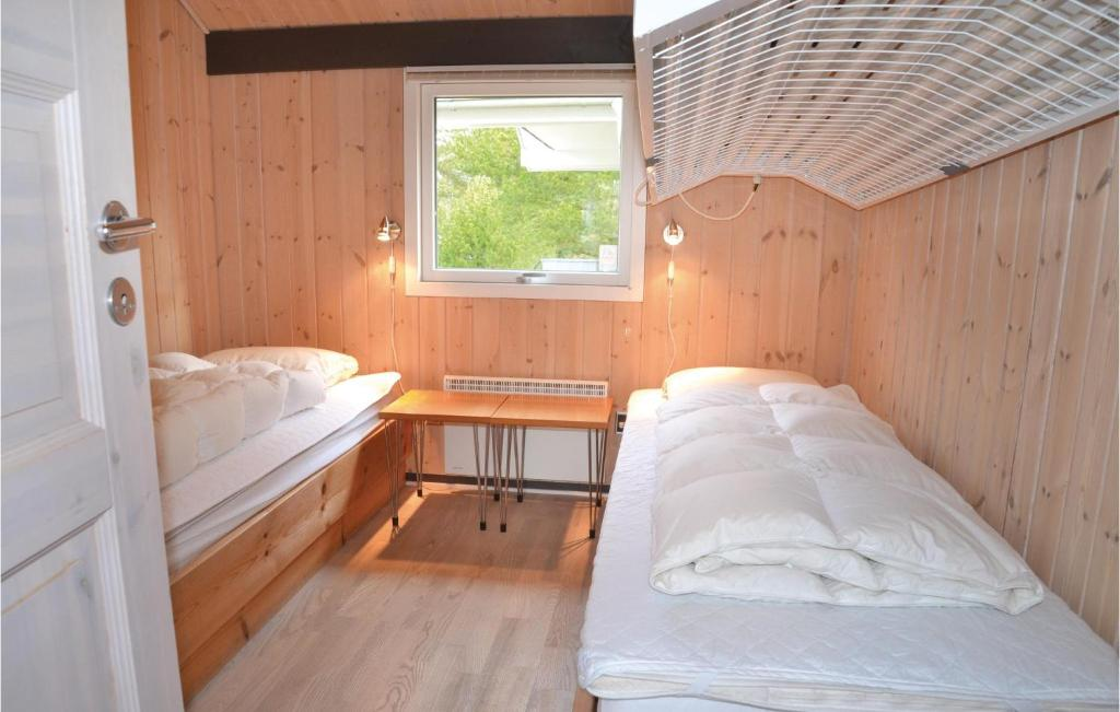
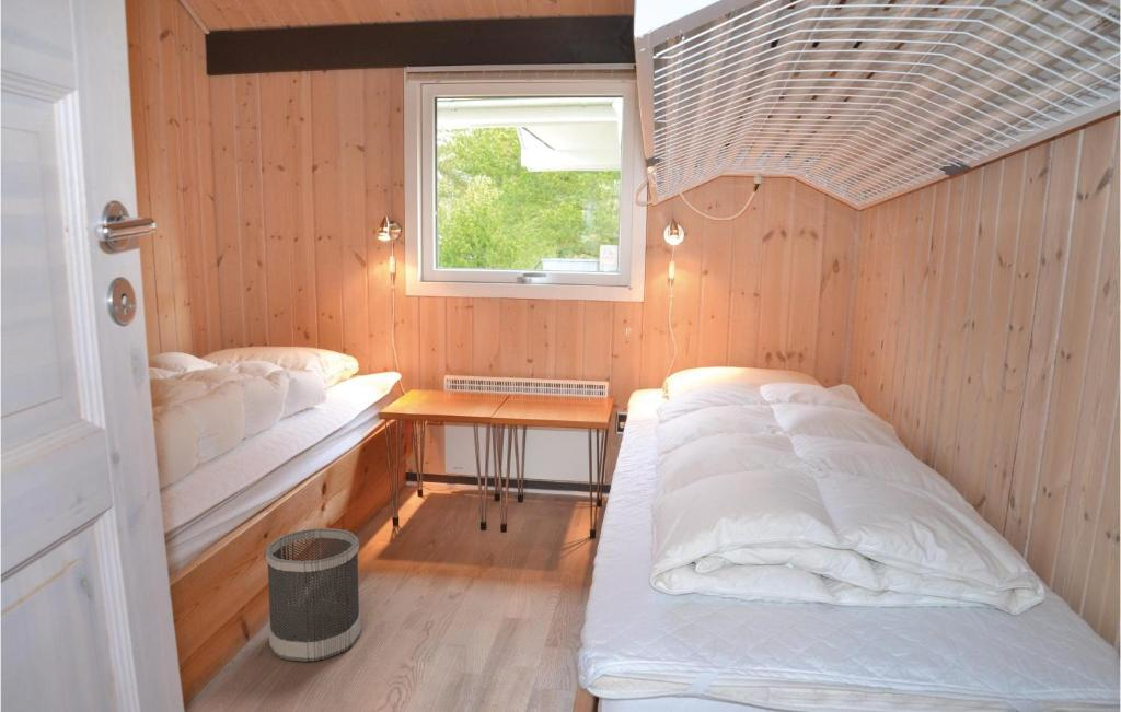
+ wastebasket (314, 591)
